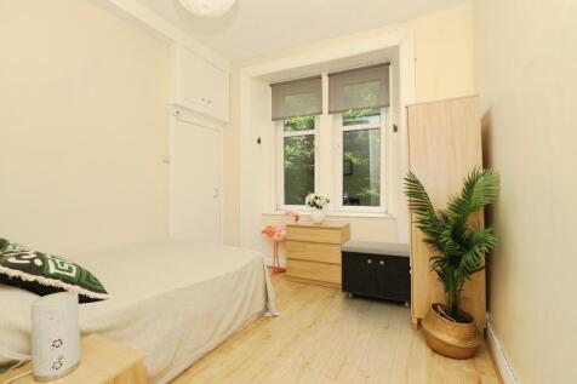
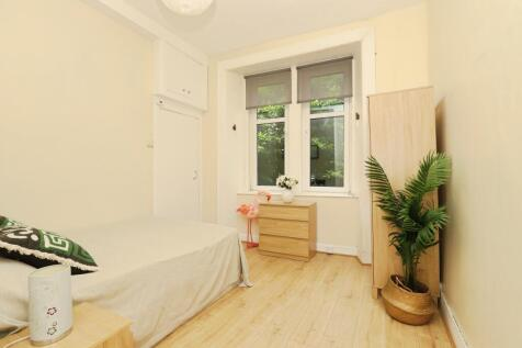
- storage bench (378, 270)
